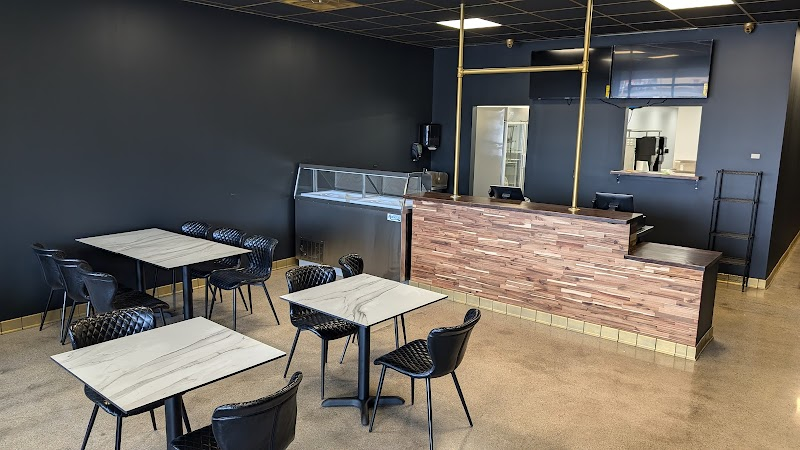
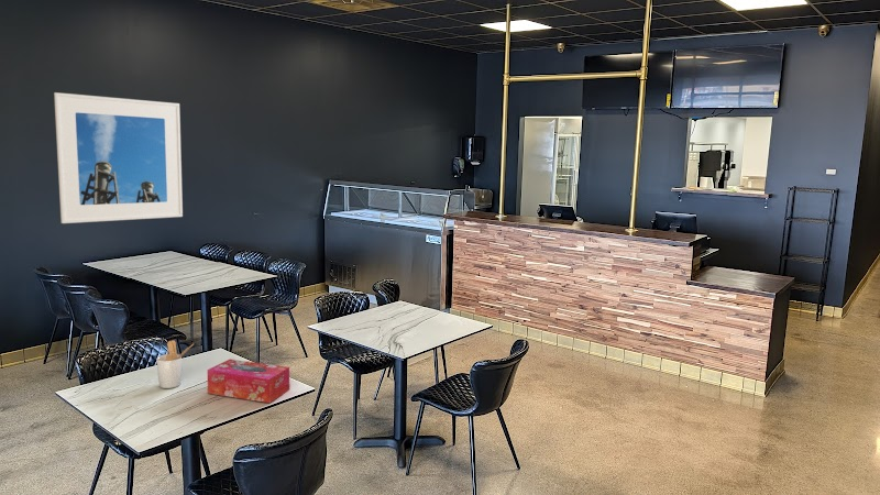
+ tissue box (249, 380)
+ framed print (123, 160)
+ utensil holder (175, 364)
